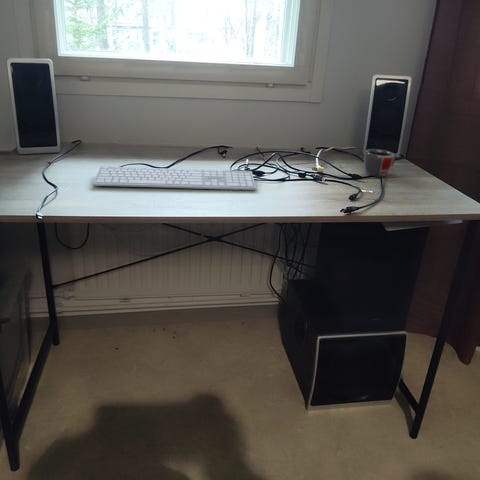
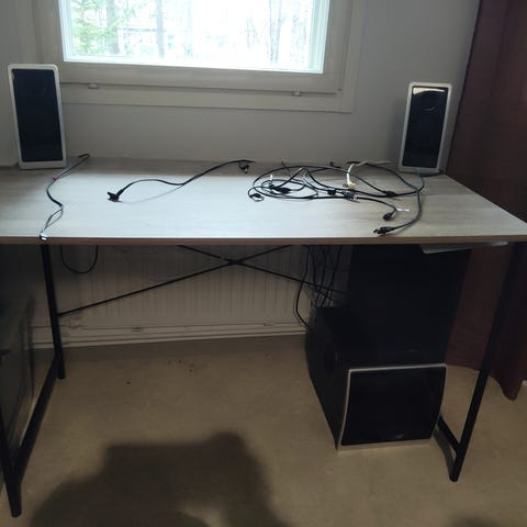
- mug (381, 162)
- keyboard (176, 178)
